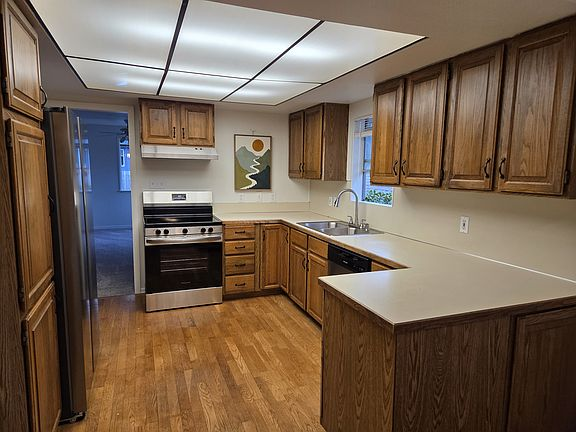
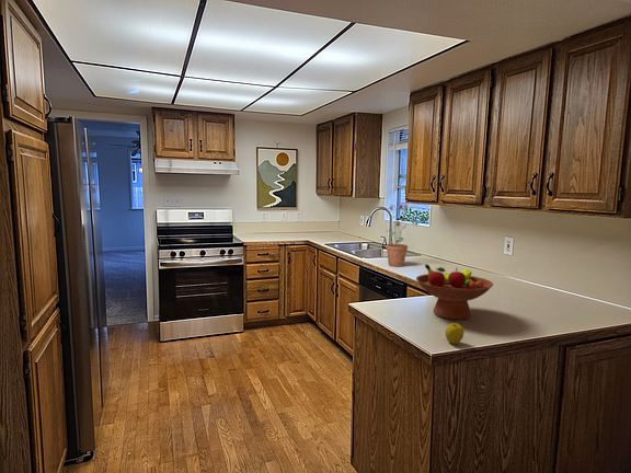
+ fruit bowl (452, 290)
+ potted plant (400, 233)
+ apple (454, 333)
